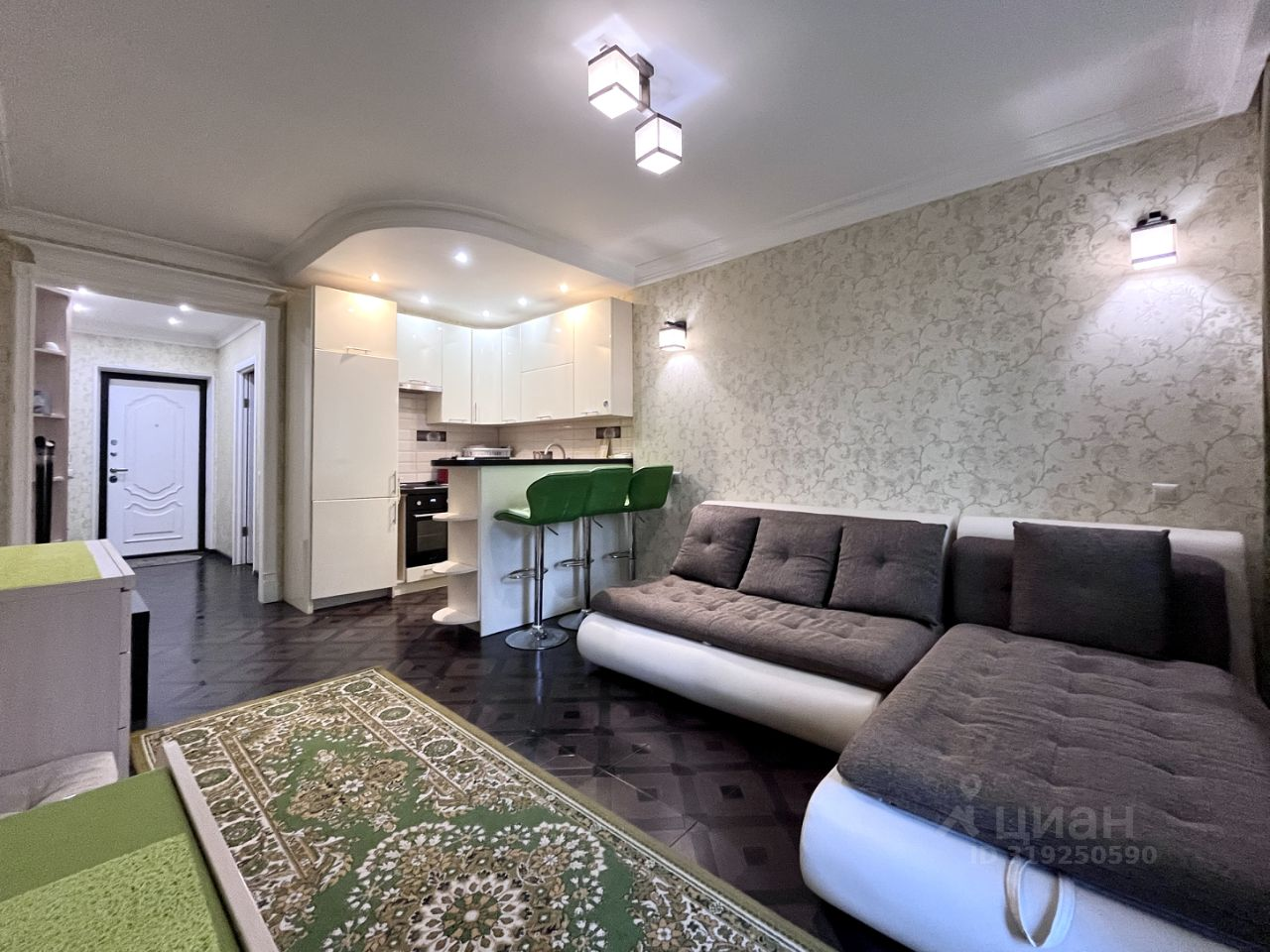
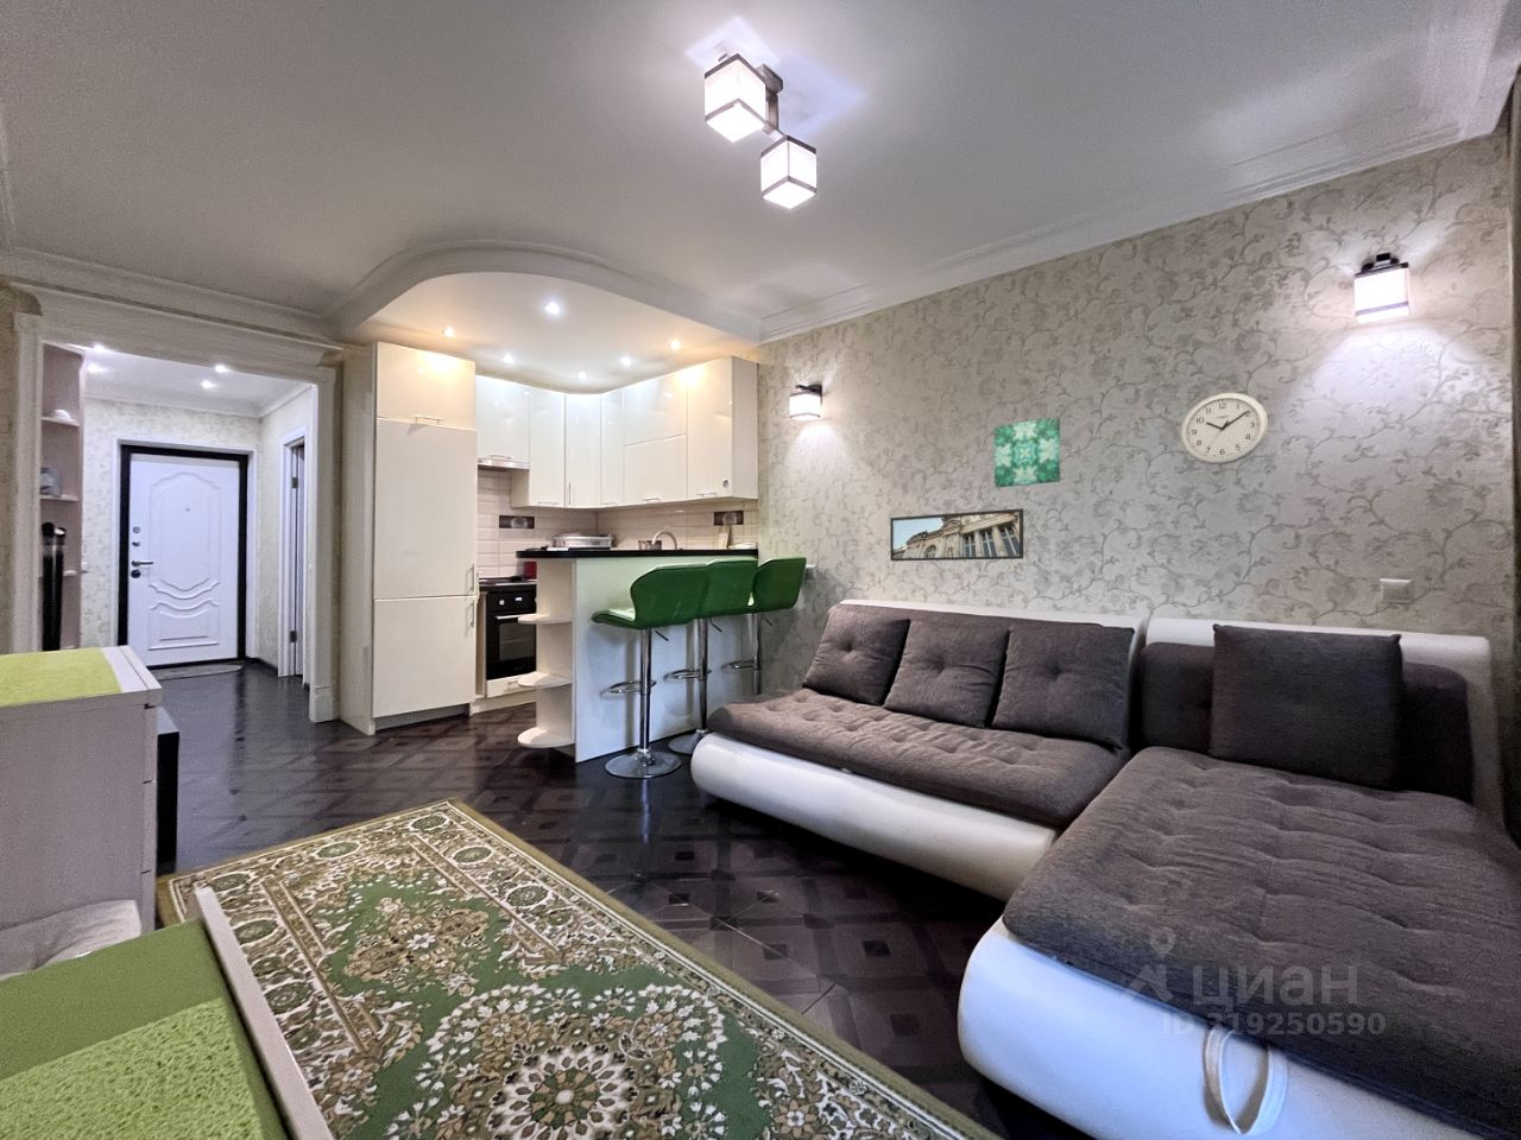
+ wall clock (1222, 429)
+ wall art (1025, 453)
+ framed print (952, 536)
